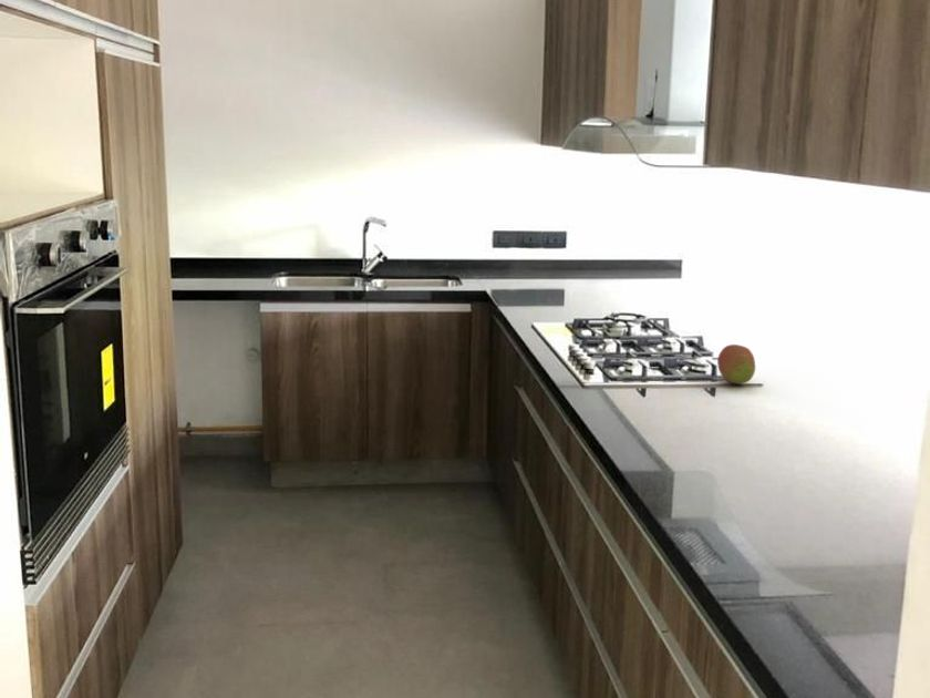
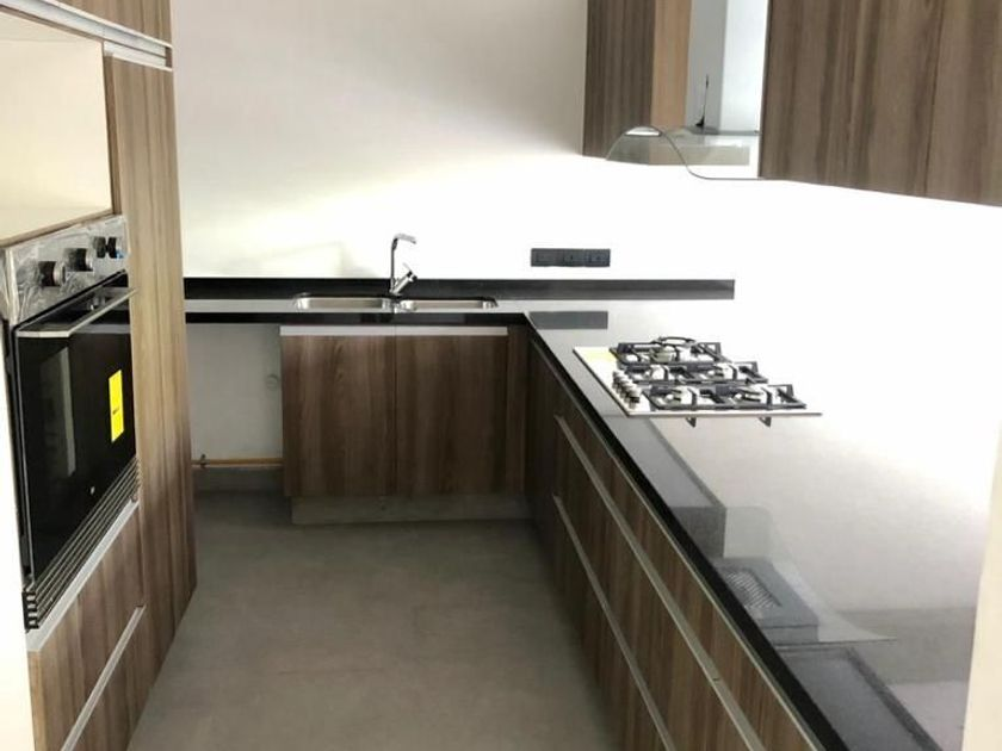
- fruit (736, 363)
